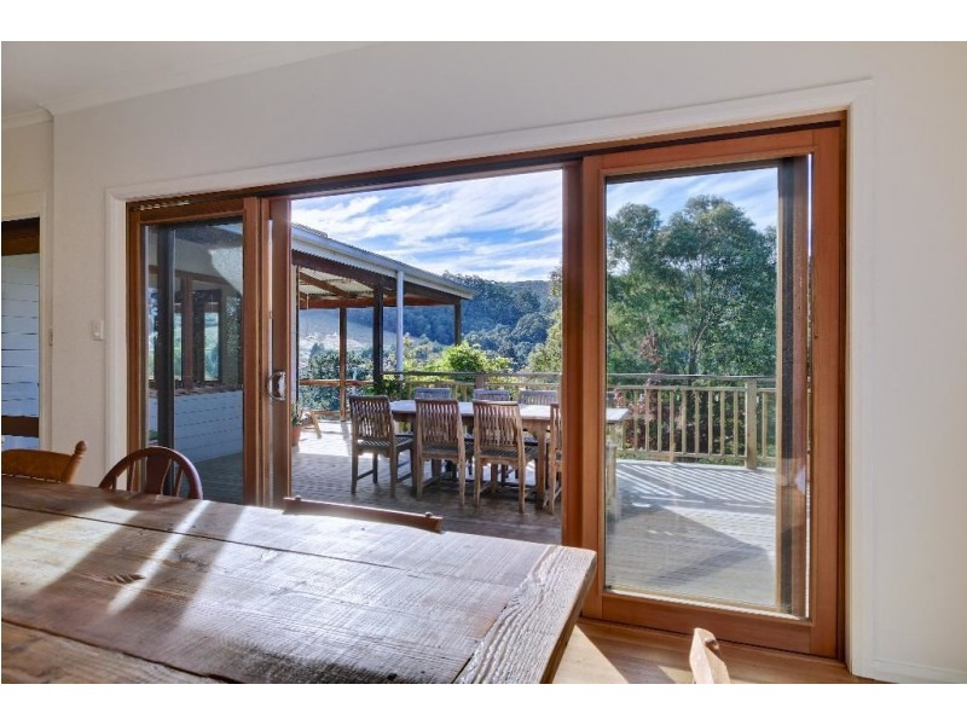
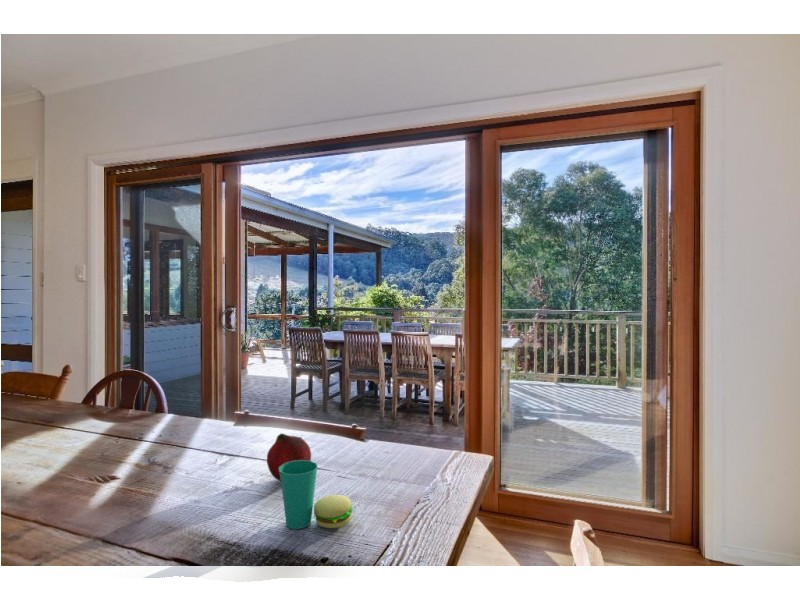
+ cup (313, 494)
+ fruit (289, 455)
